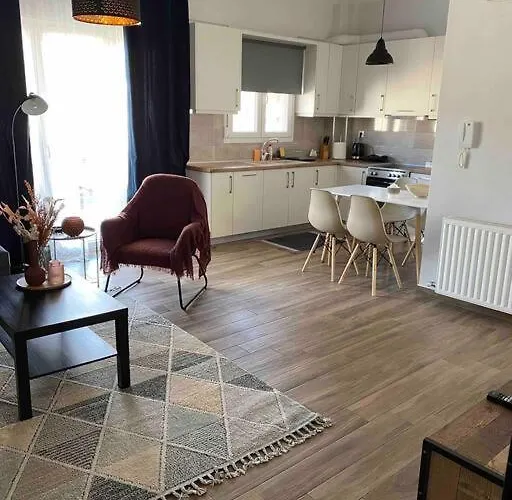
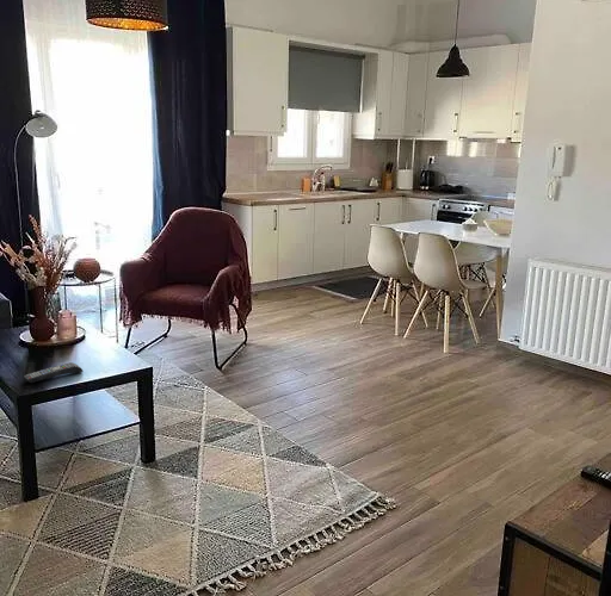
+ remote control (54, 372)
